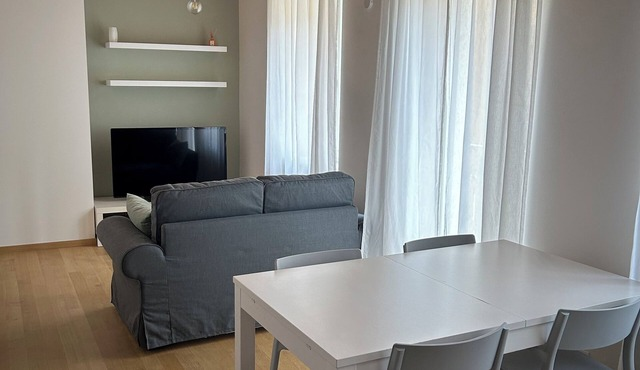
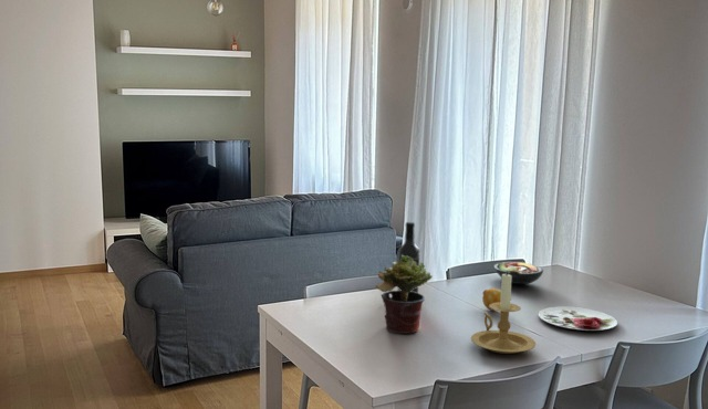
+ wine bottle (412, 260)
+ candle holder (504, 310)
+ plate (576, 317)
+ fruit (492, 298)
+ potted plant (404, 291)
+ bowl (517, 273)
